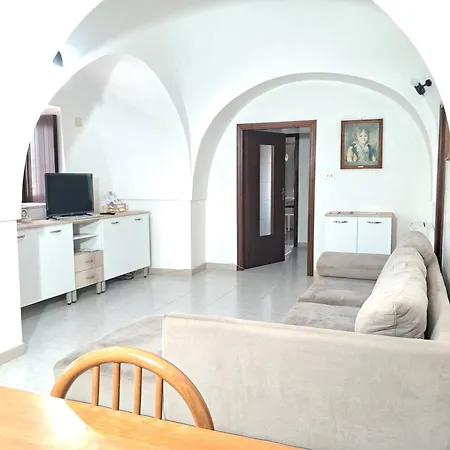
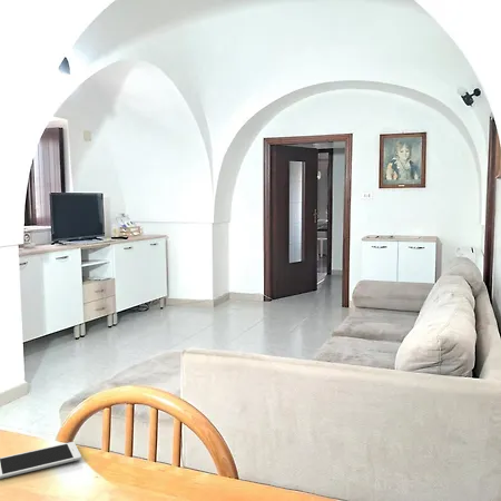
+ cell phone (35, 460)
